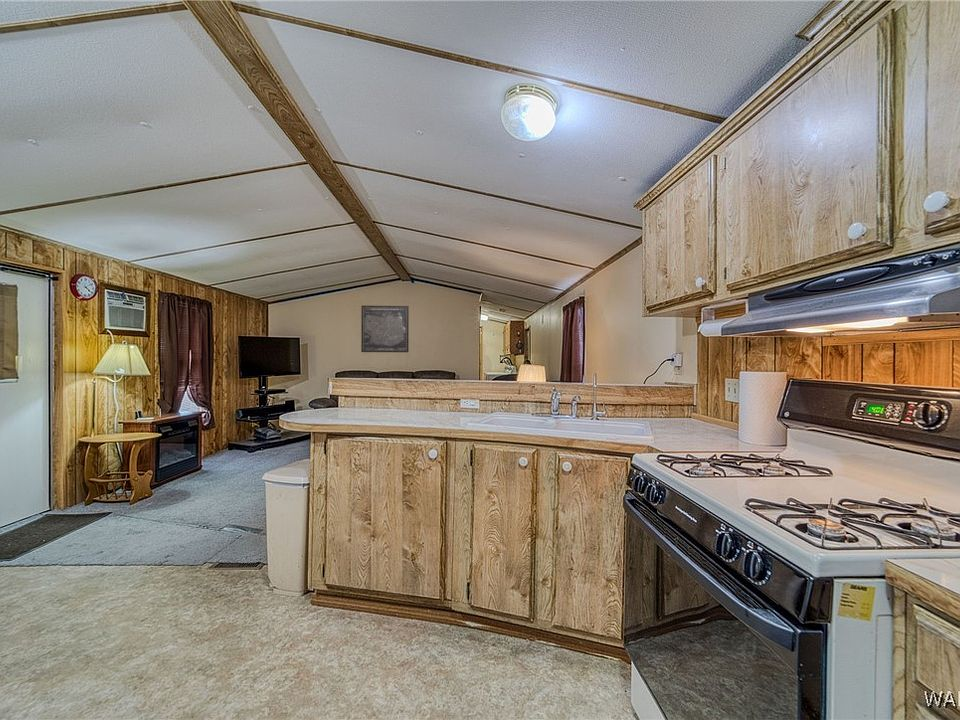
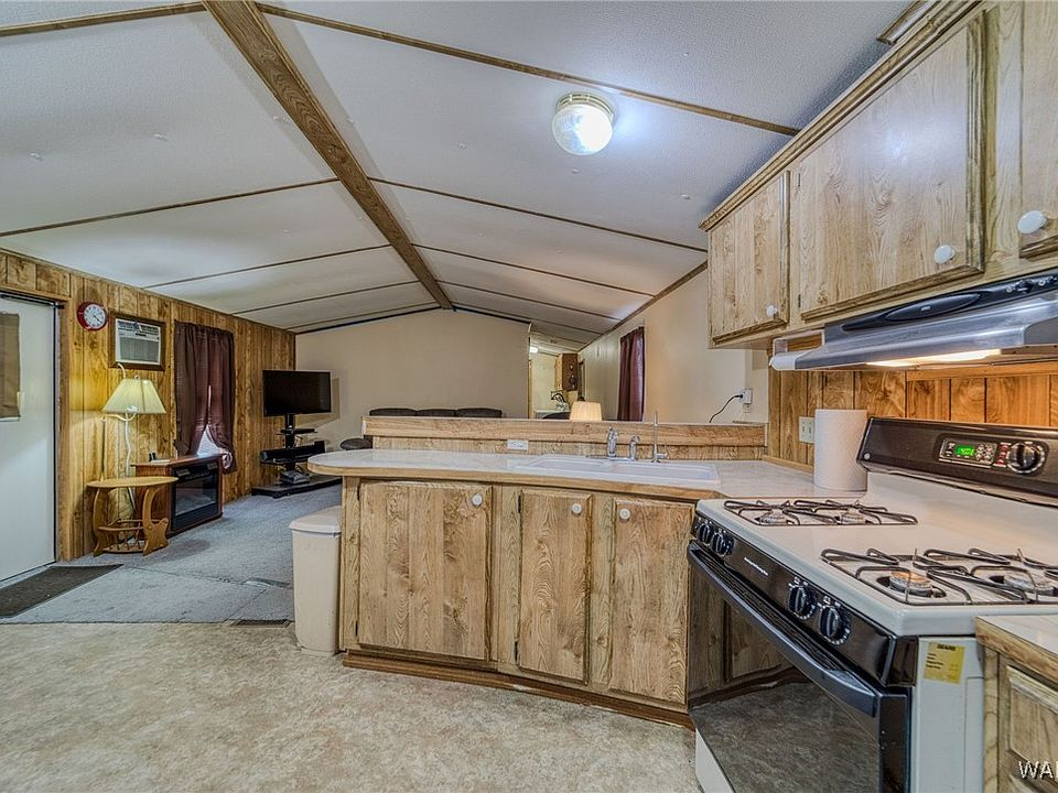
- wall art (385, 329)
